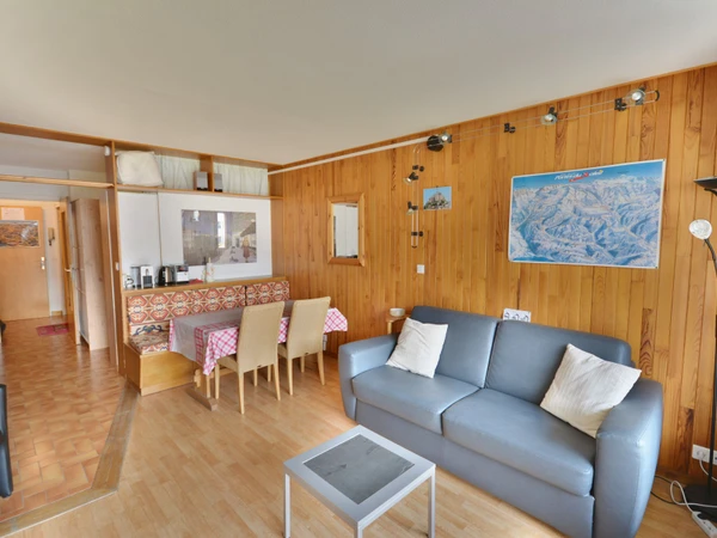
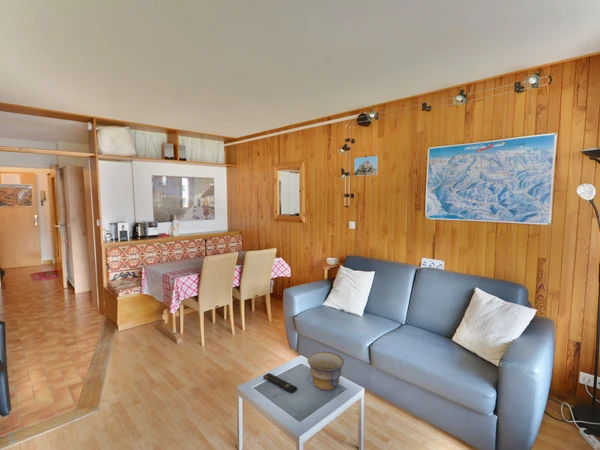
+ remote control (279, 382)
+ bowl (325, 372)
